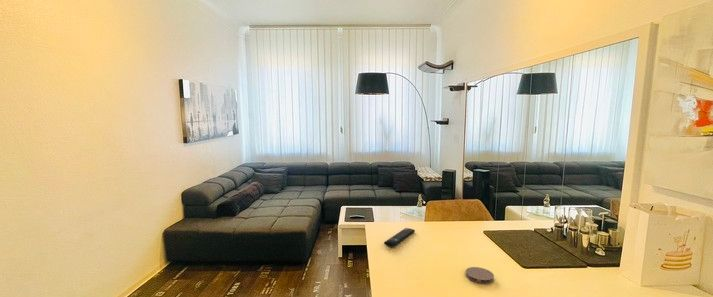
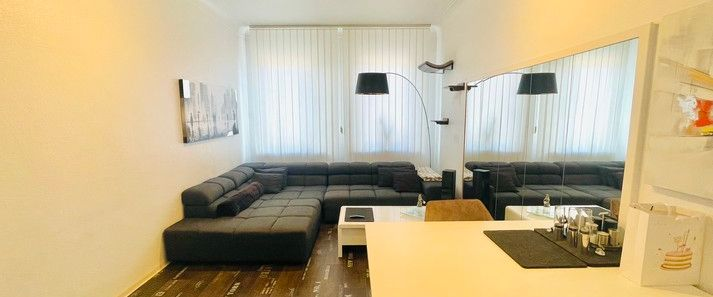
- coaster (479, 275)
- remote control (400, 236)
